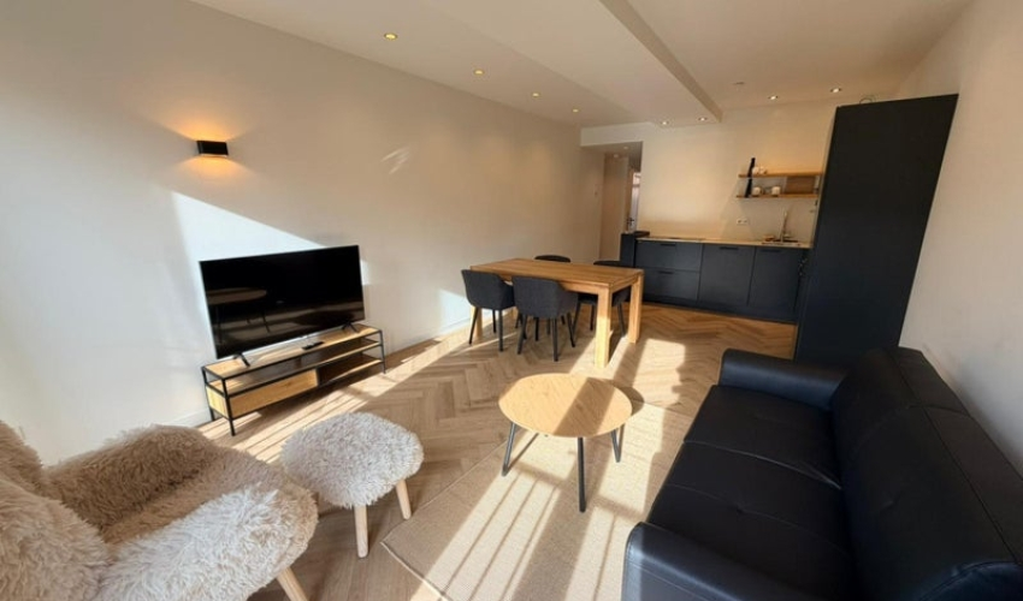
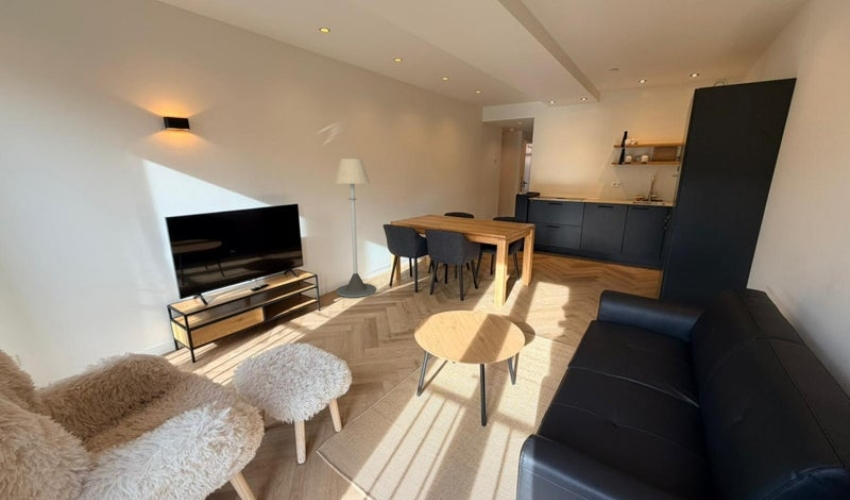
+ floor lamp (353, 227)
